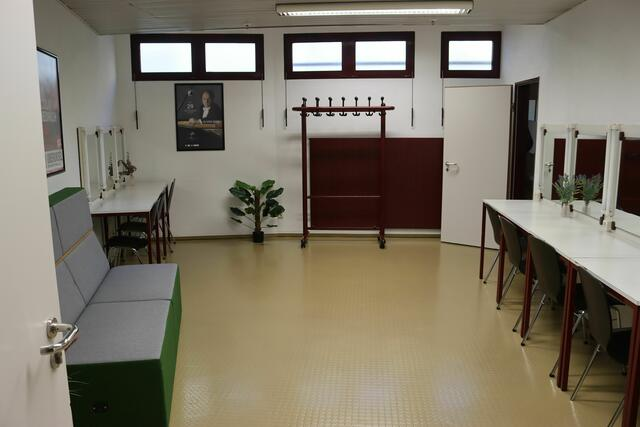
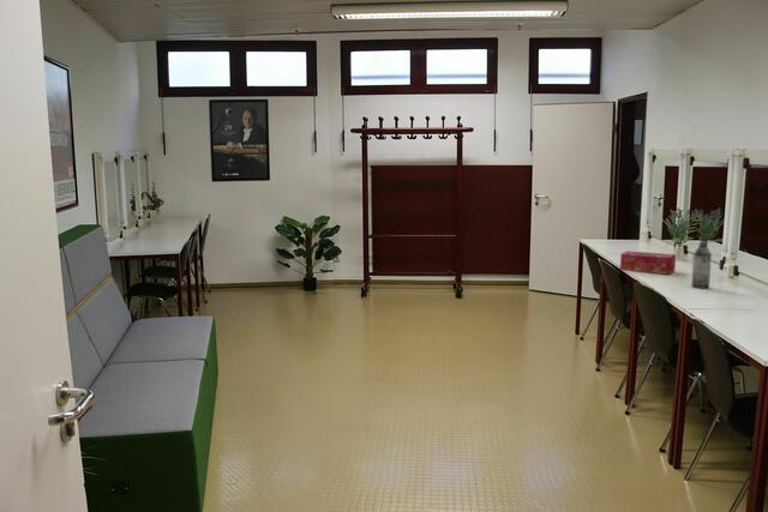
+ tissue box (647, 261)
+ water bottle (701, 264)
